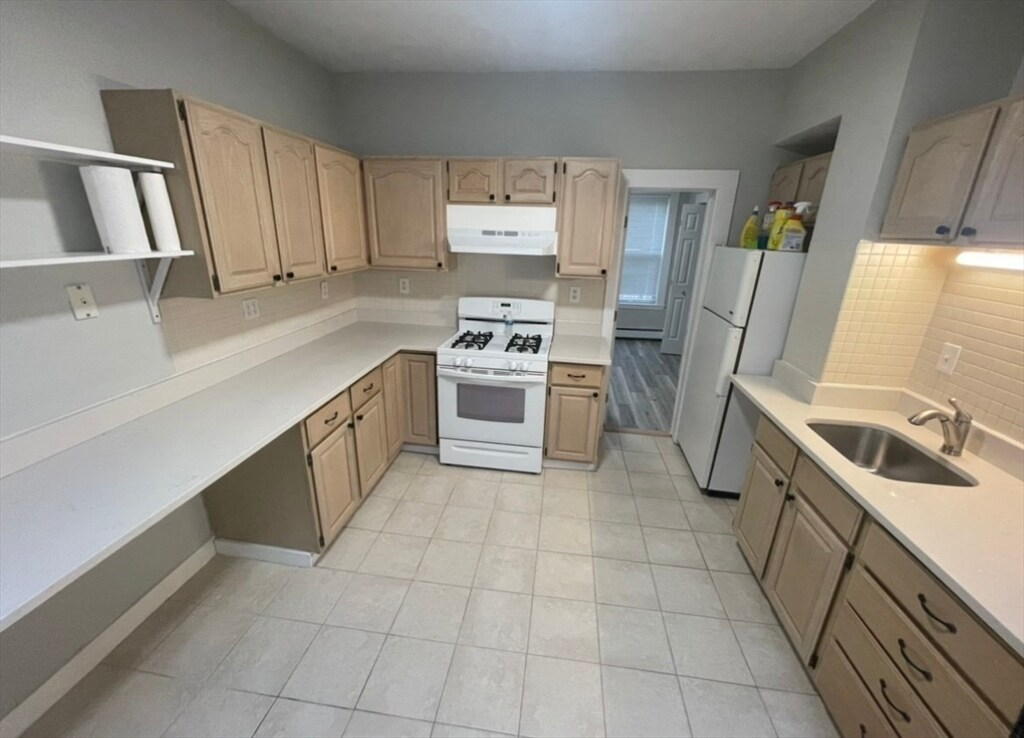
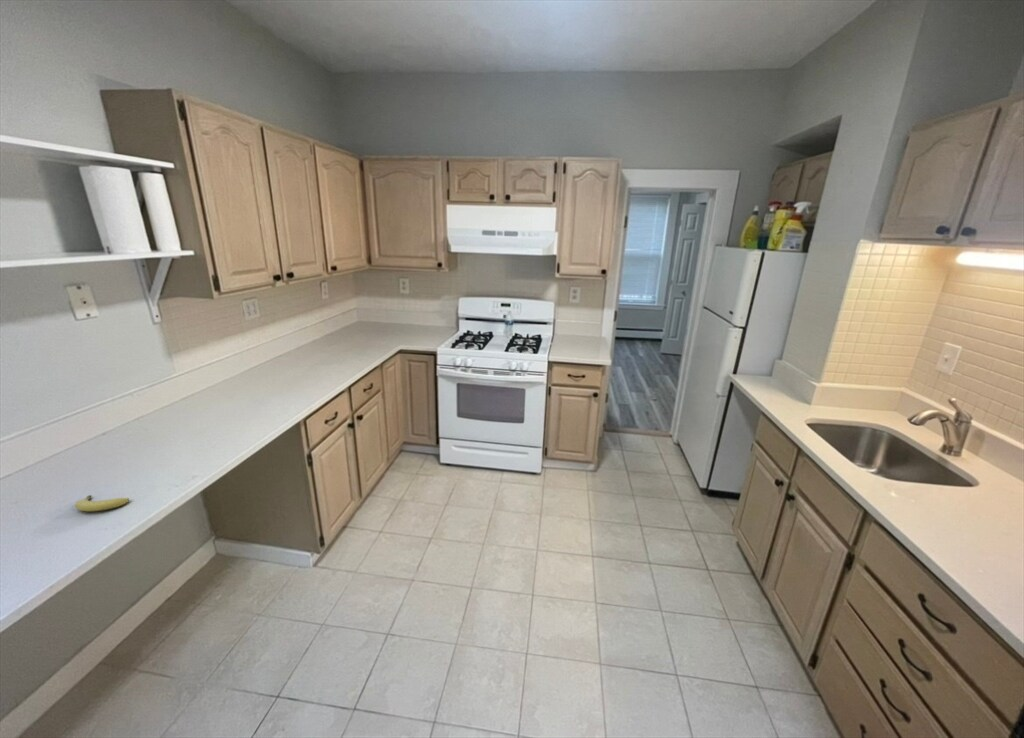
+ fruit (97, 501)
